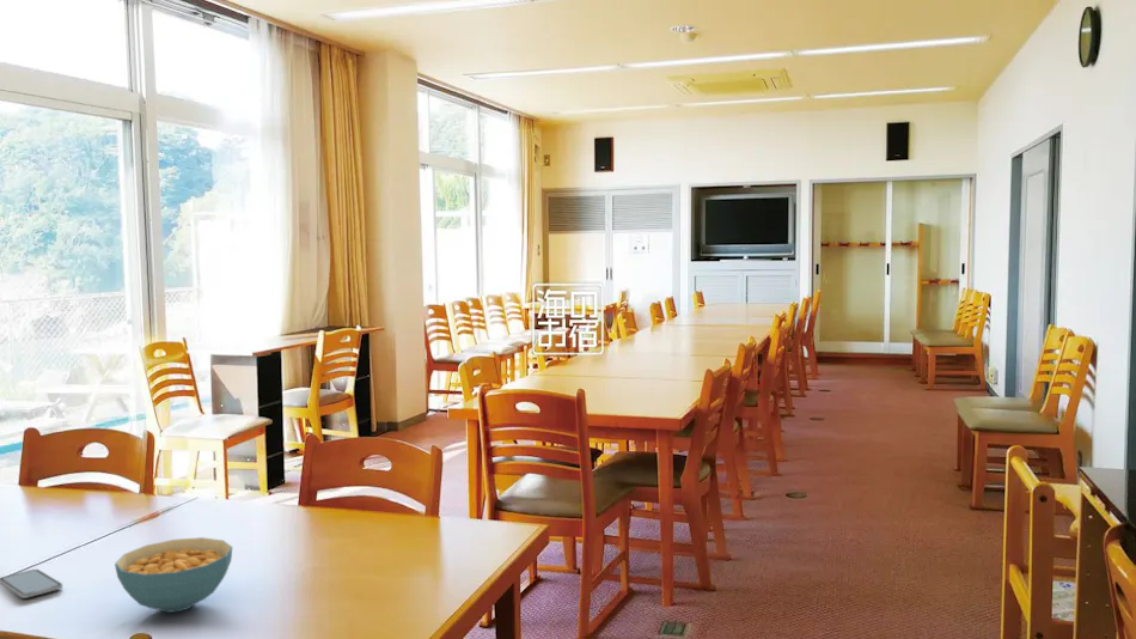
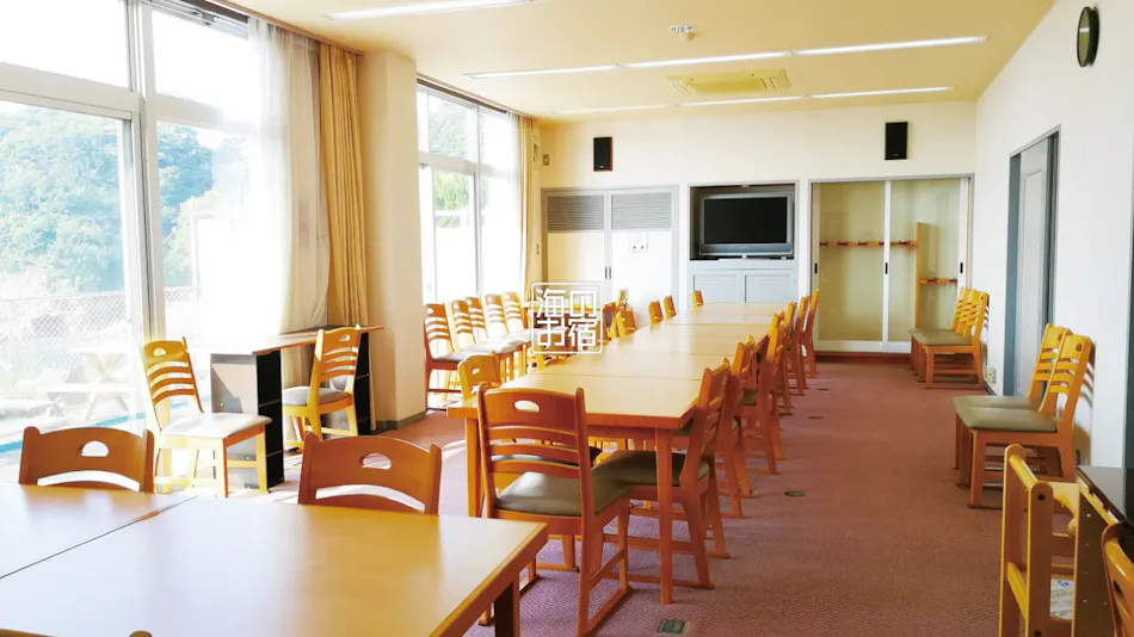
- smartphone (30, 583)
- cereal bowl (176, 580)
